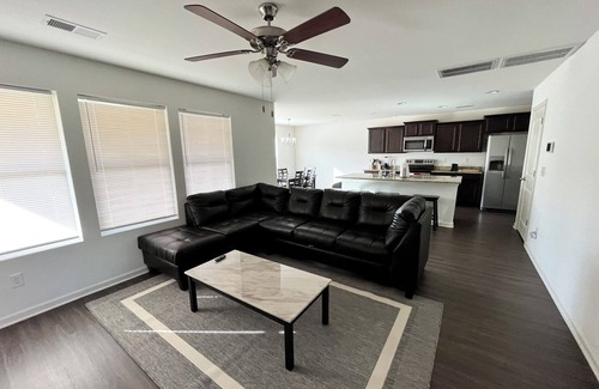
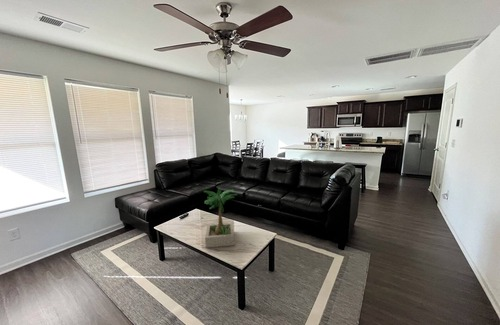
+ potted plant (221, 215)
